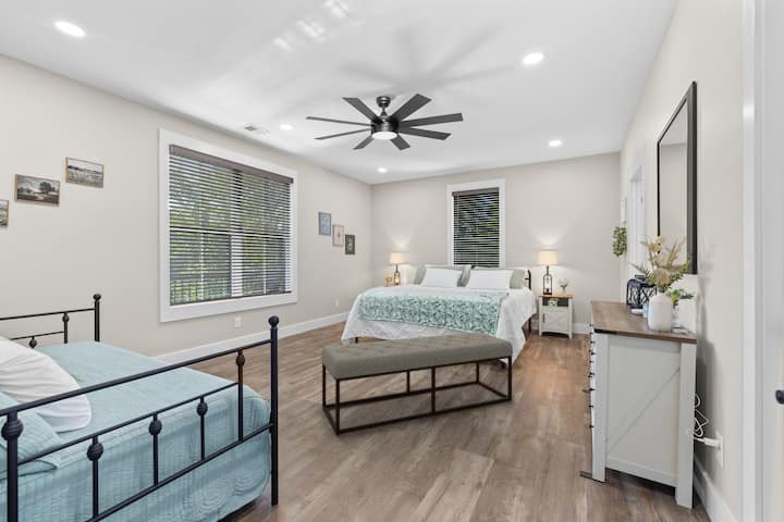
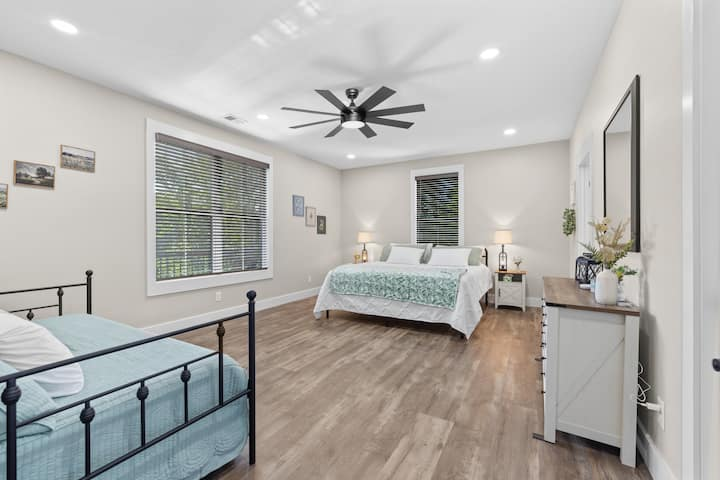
- bench (419, 370)
